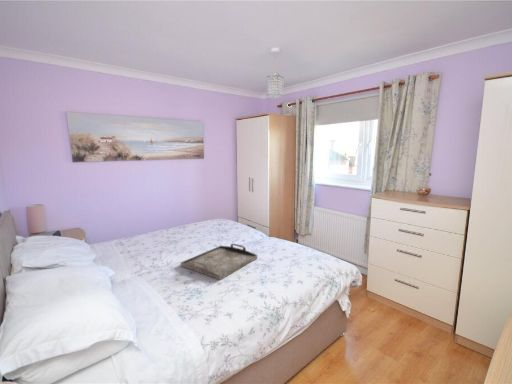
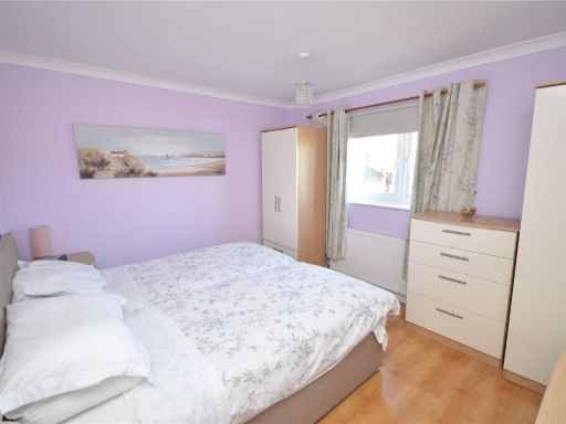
- serving tray (220, 257)
